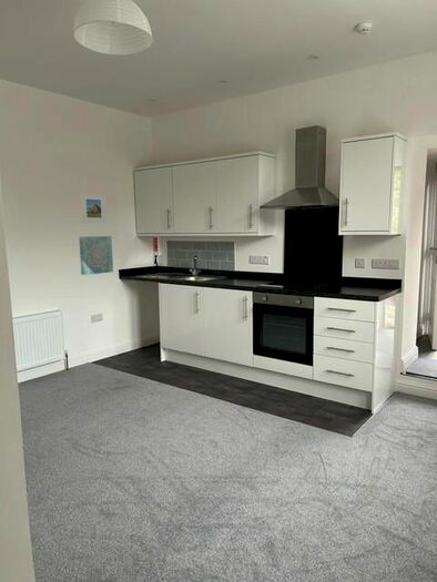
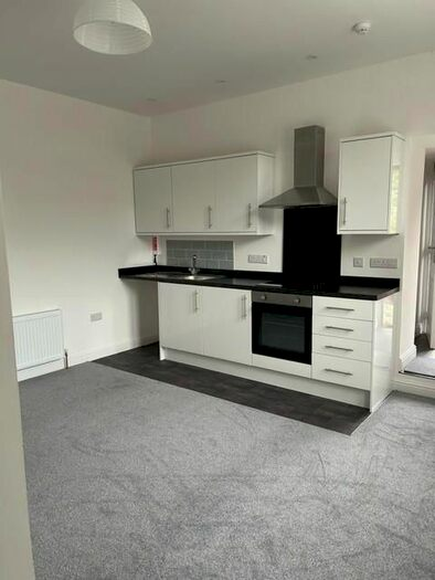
- wall art (96, 255)
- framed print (93, 208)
